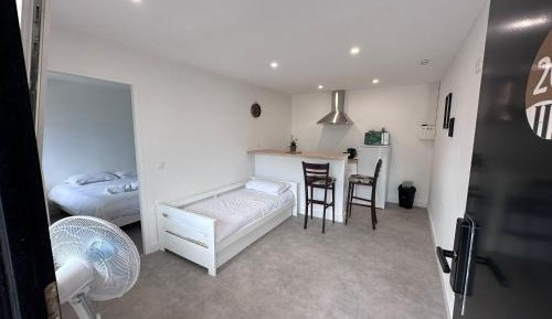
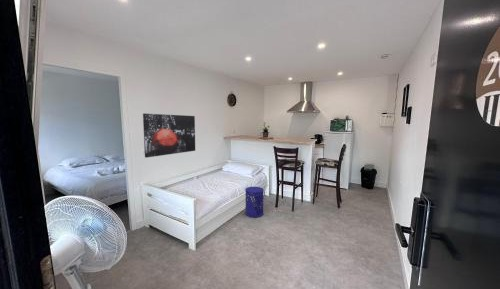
+ wall art (172, 134)
+ waste bin (254, 201)
